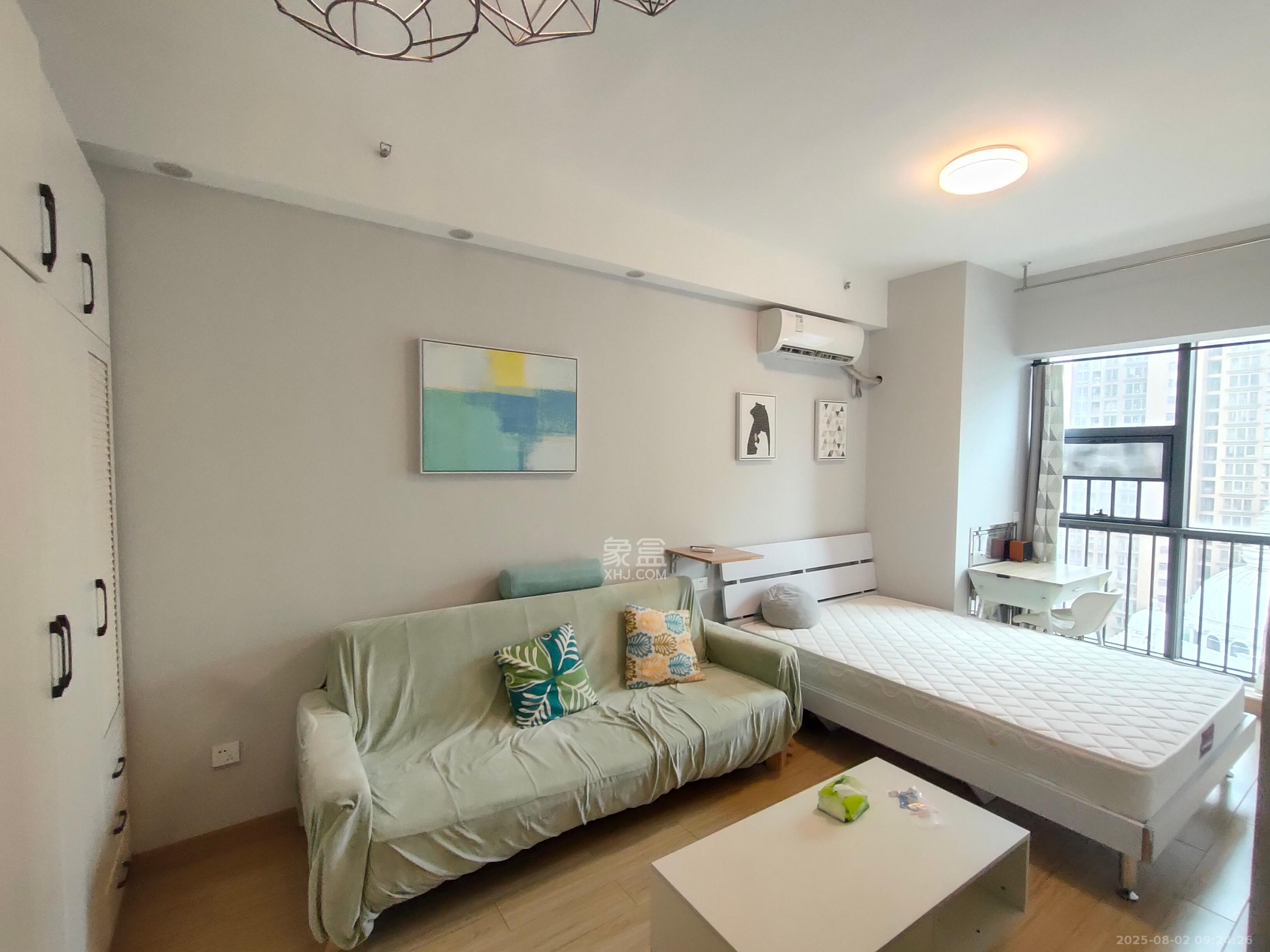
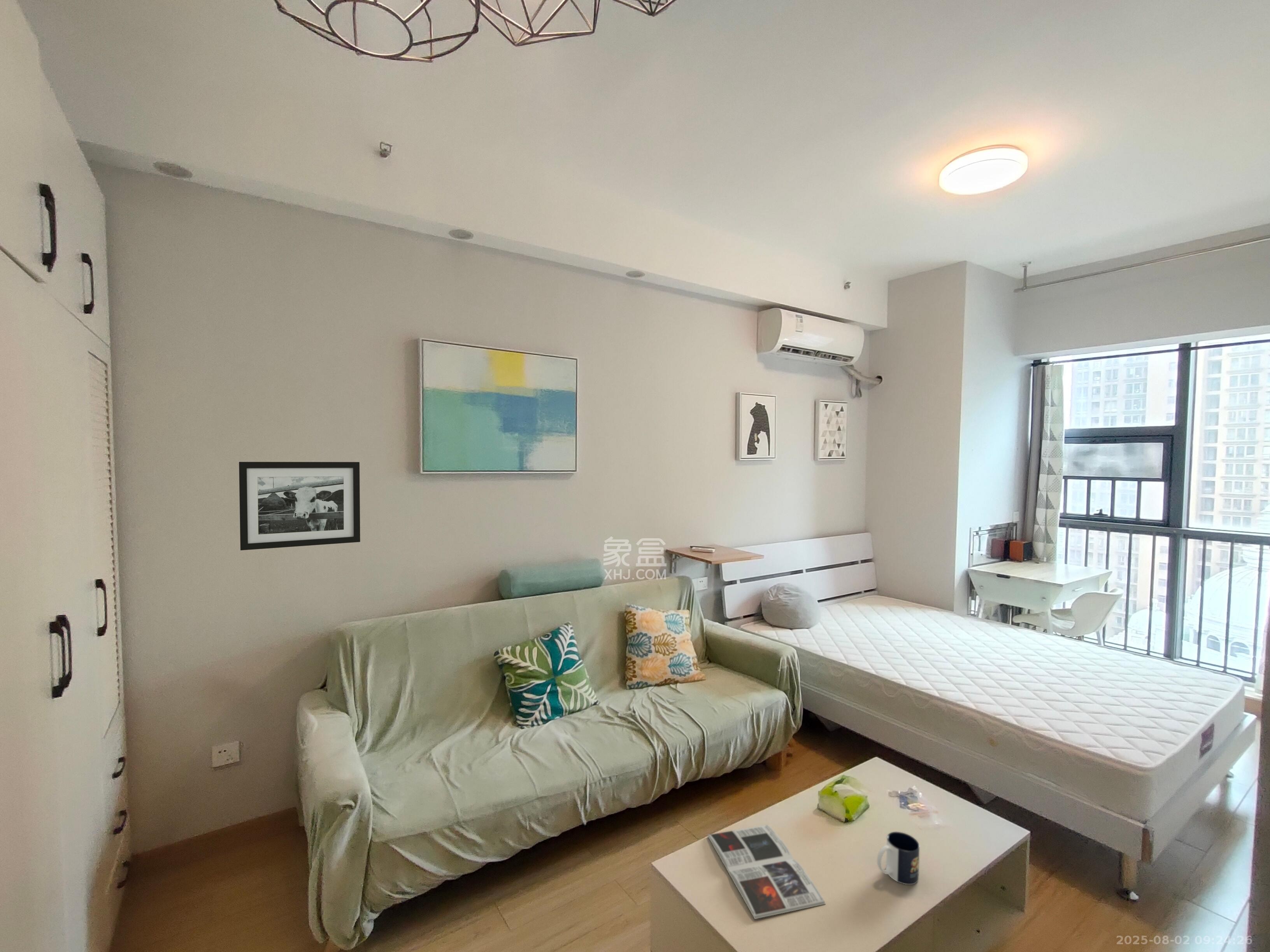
+ picture frame (302, 504)
+ magazine (761, 864)
+ mug (896, 859)
